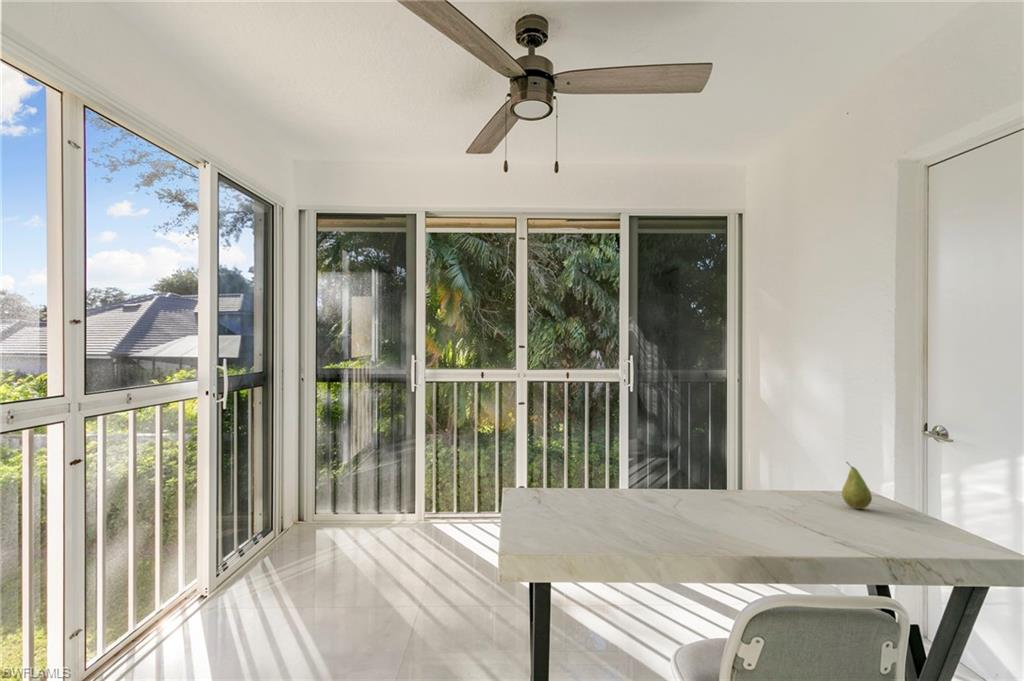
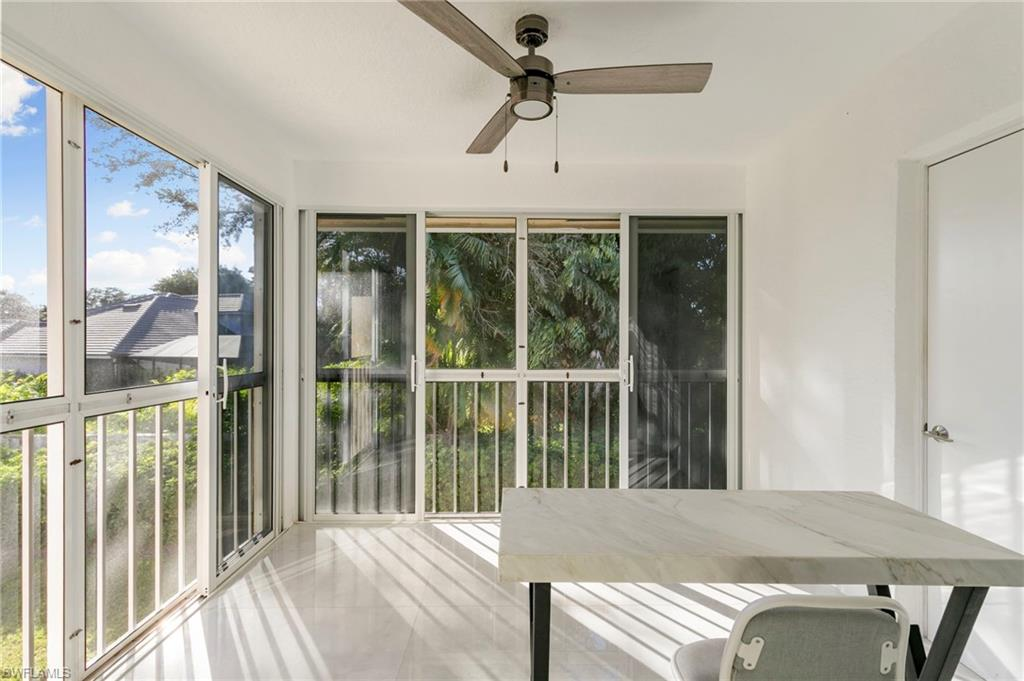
- fruit (856, 485)
